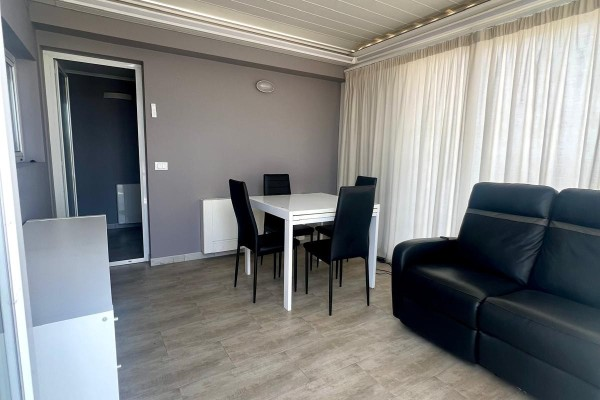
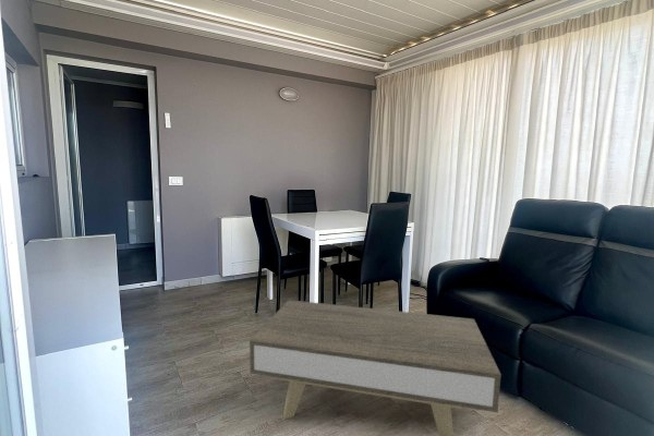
+ coffee table (370, 364)
